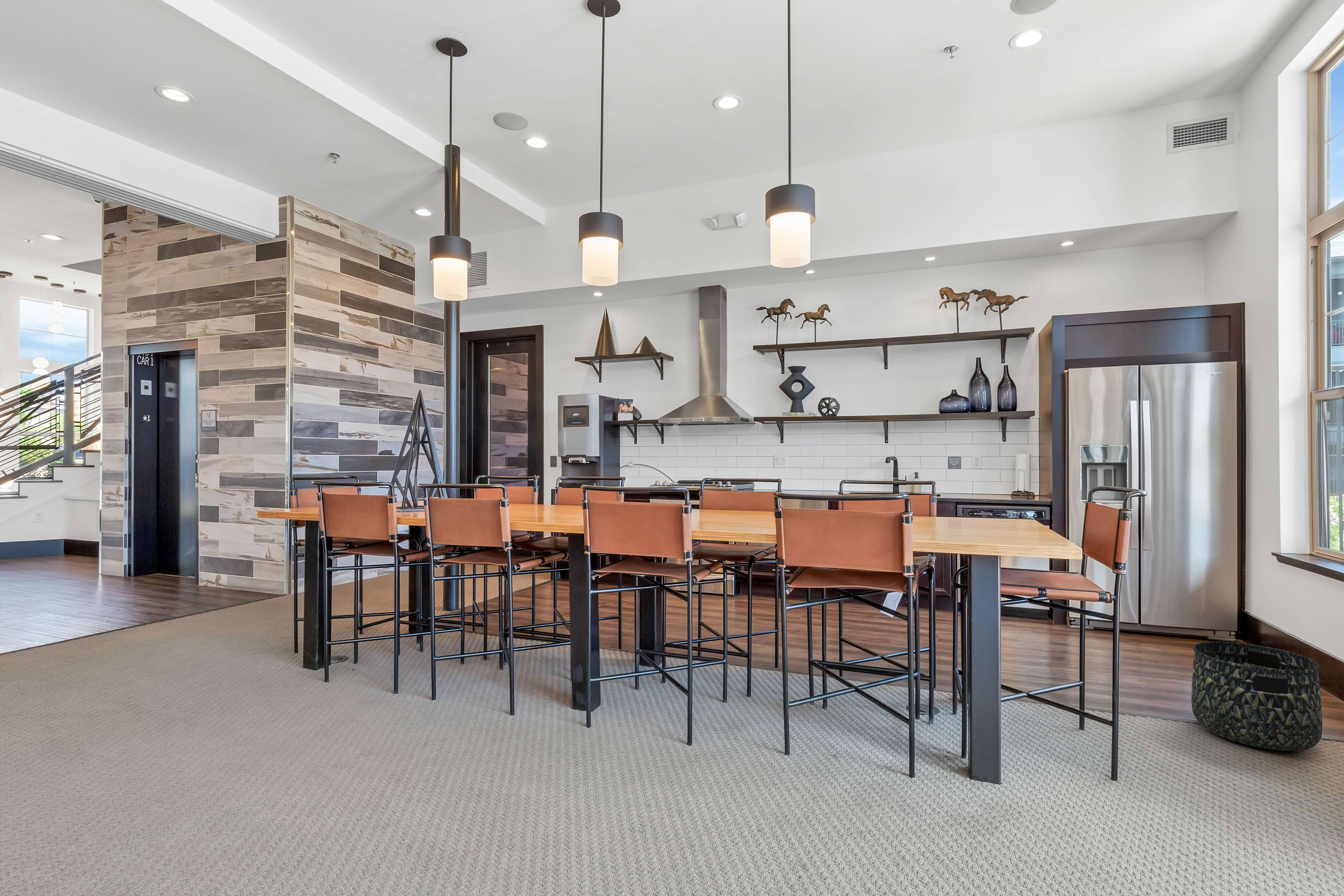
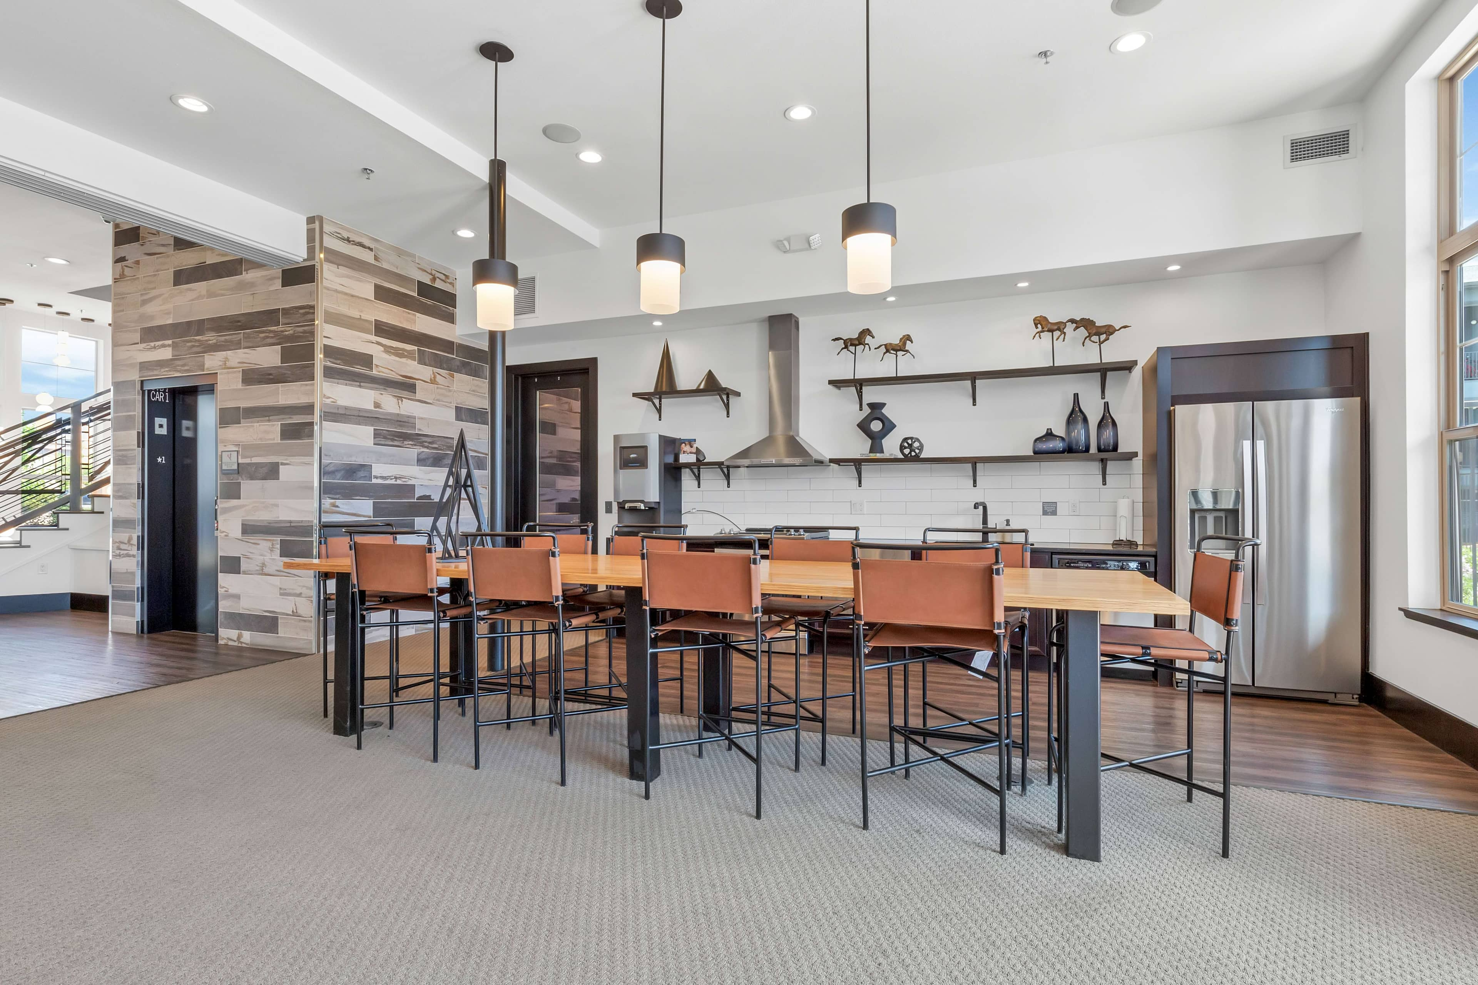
- basket (1253, 695)
